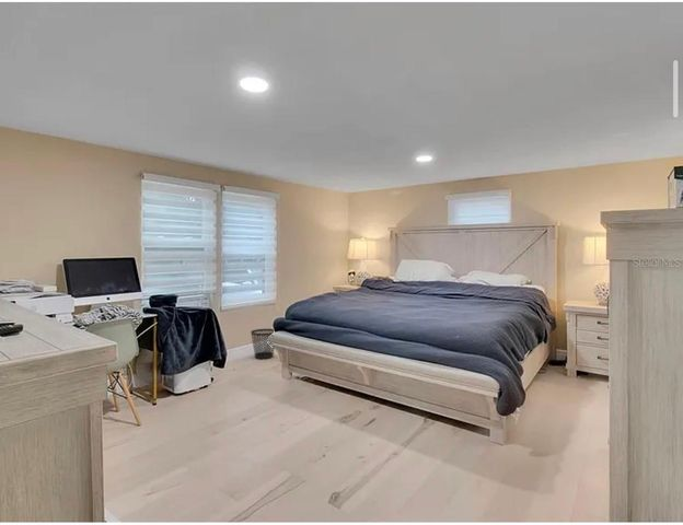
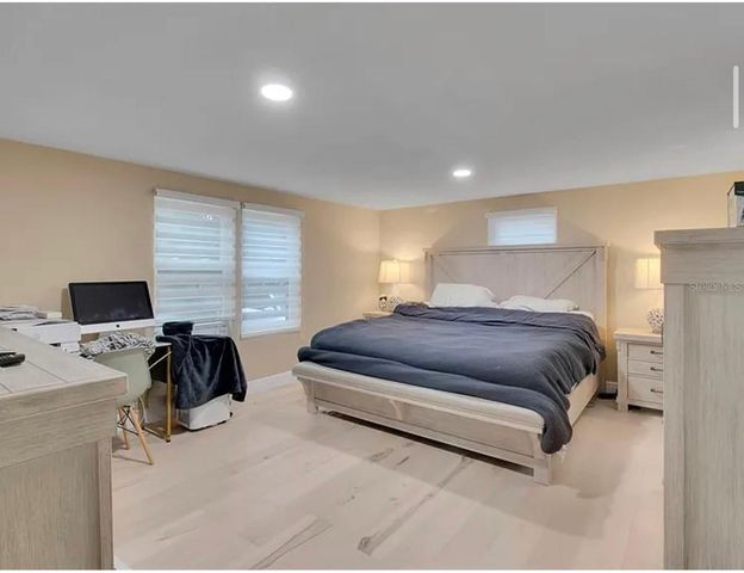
- wastebasket (264, 343)
